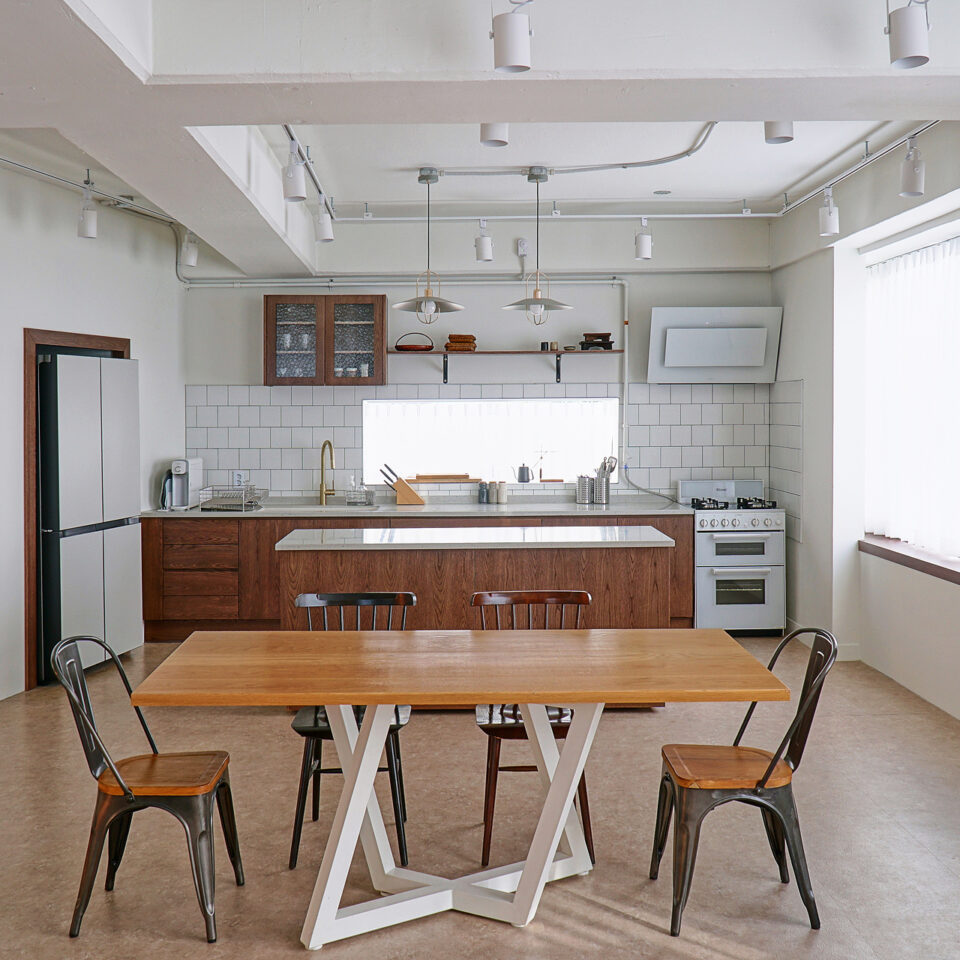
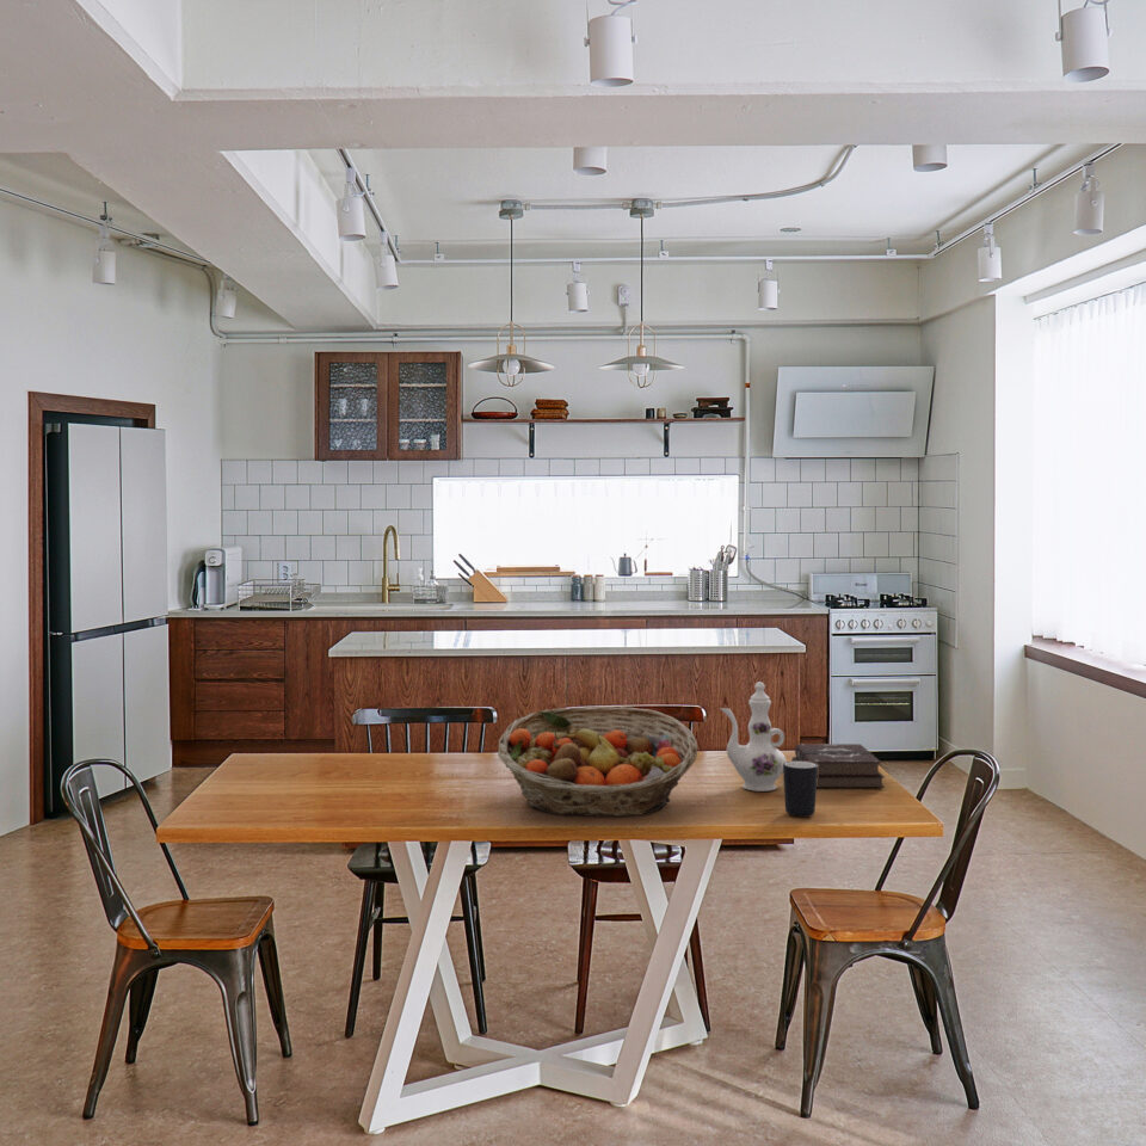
+ chinaware (752, 734)
+ fruit basket (597, 759)
+ hardback book (836, 764)
+ mug (799, 788)
